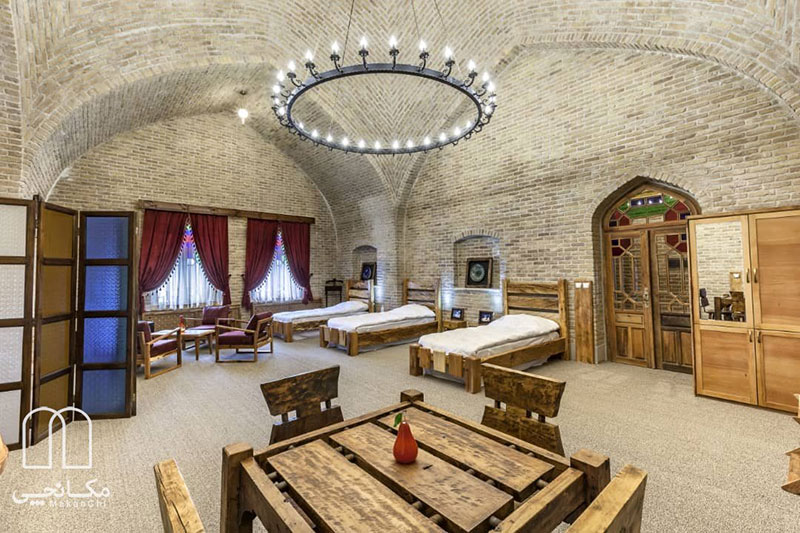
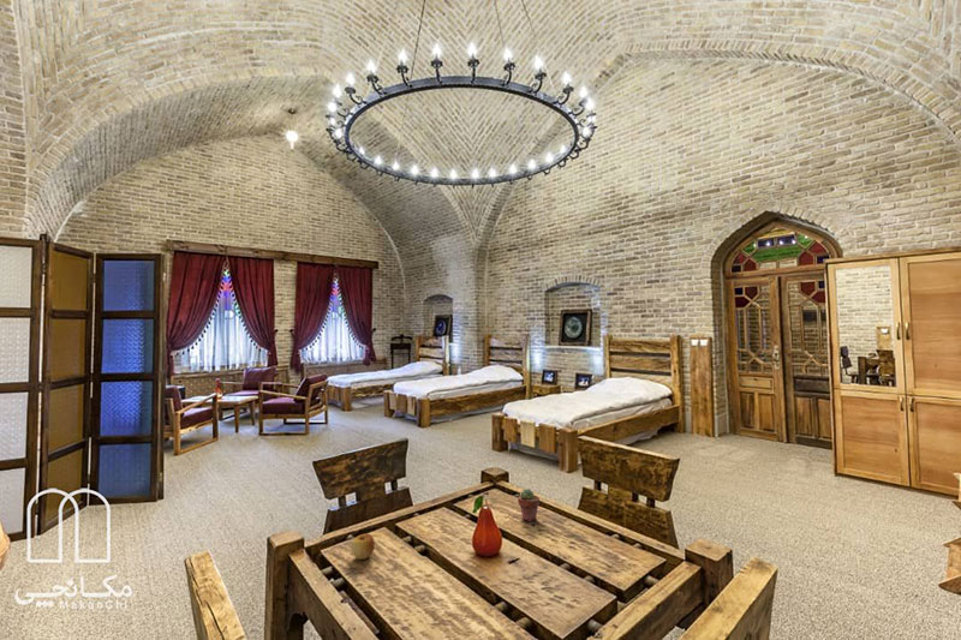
+ potted succulent (529, 503)
+ apple (363, 545)
